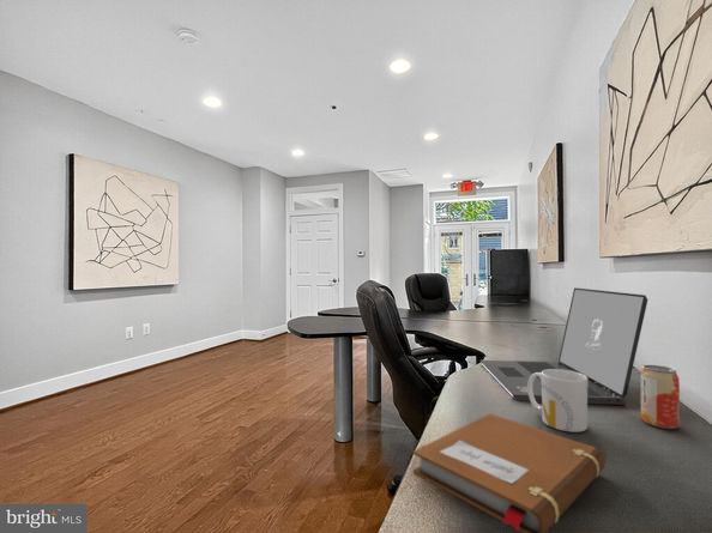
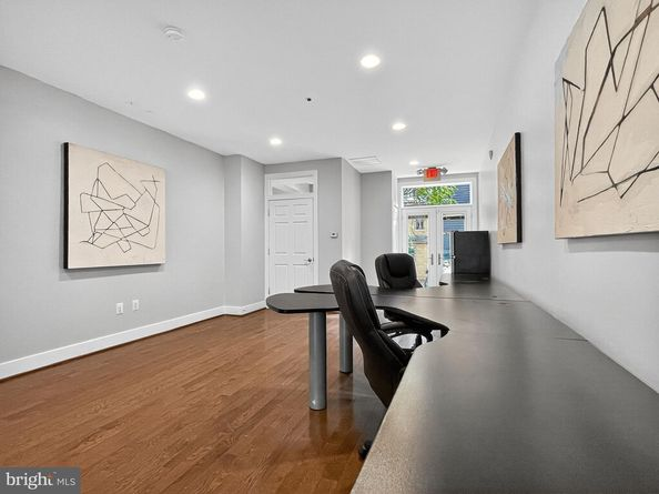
- laptop (563, 335)
- beverage can (659, 395)
- mug (555, 396)
- notebook (507, 462)
